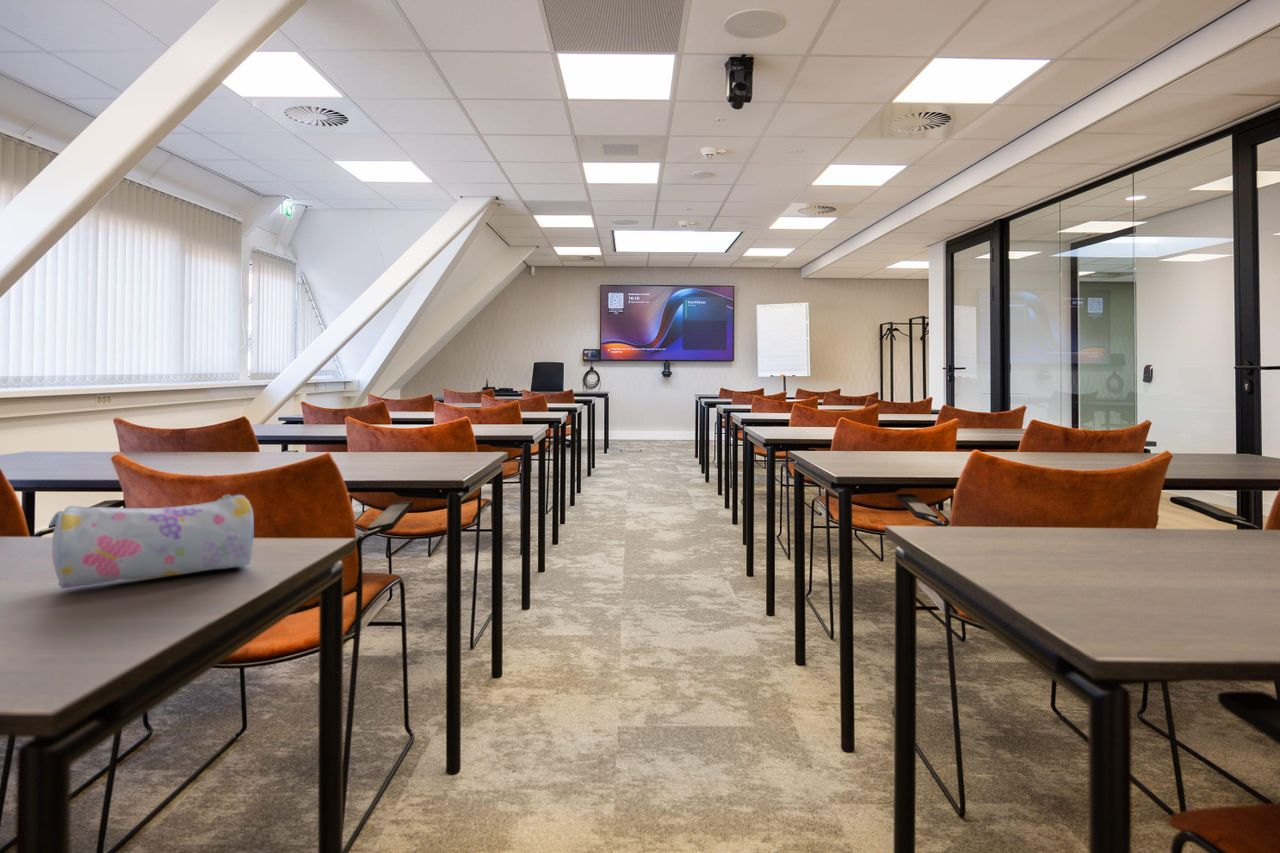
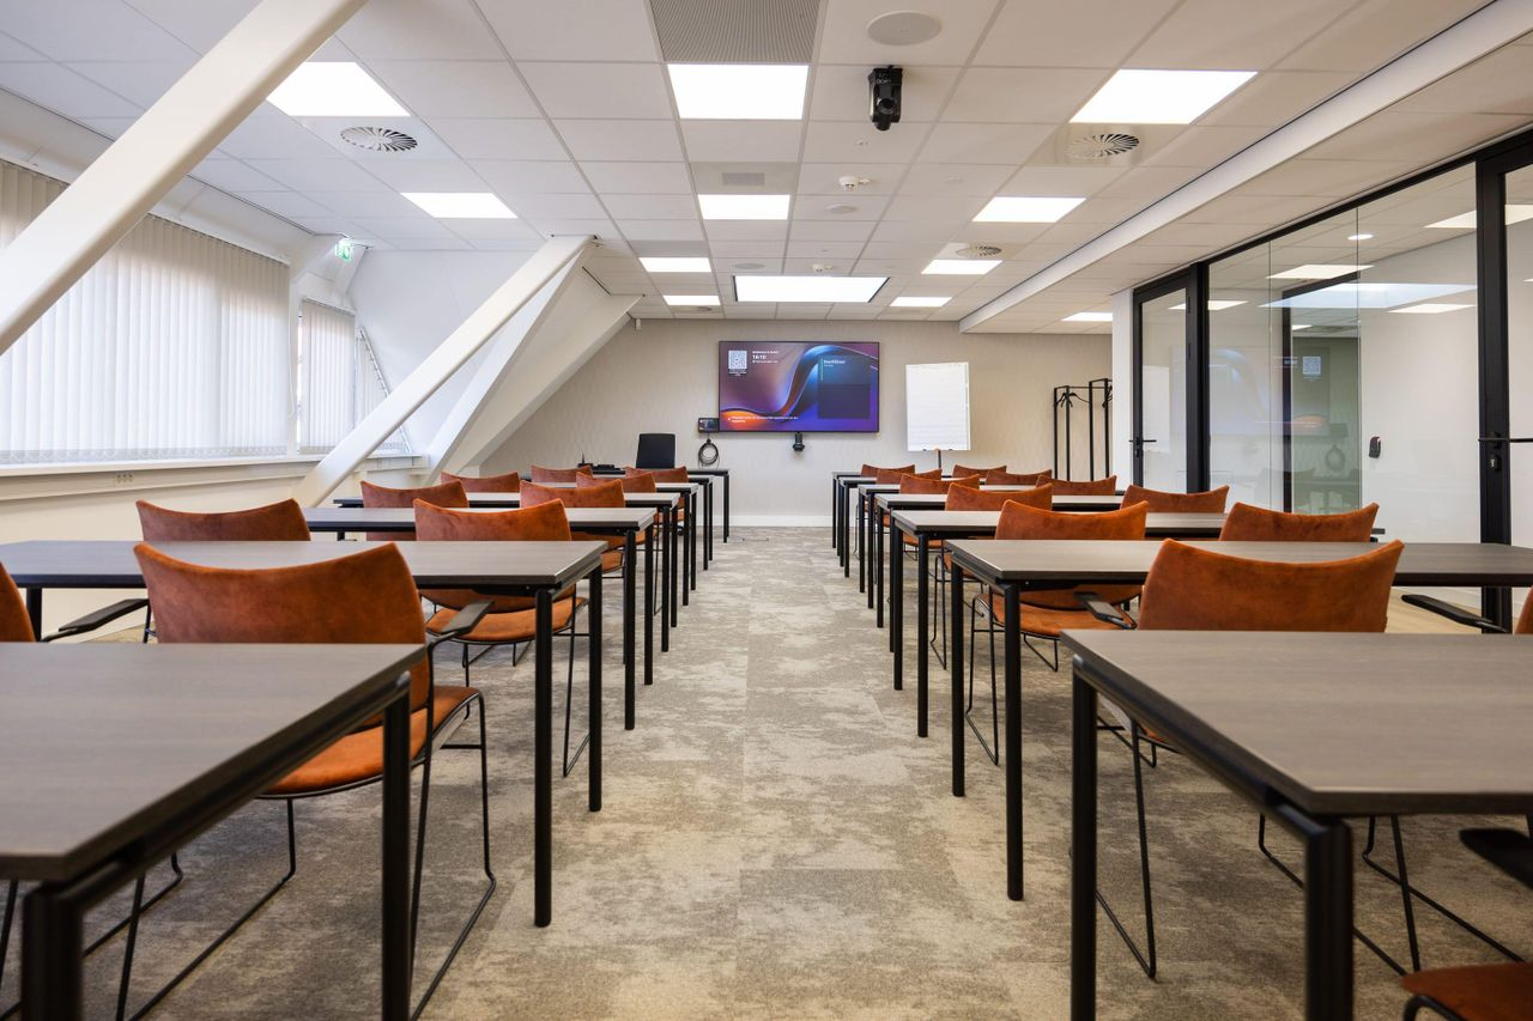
- pencil case (160, 538)
